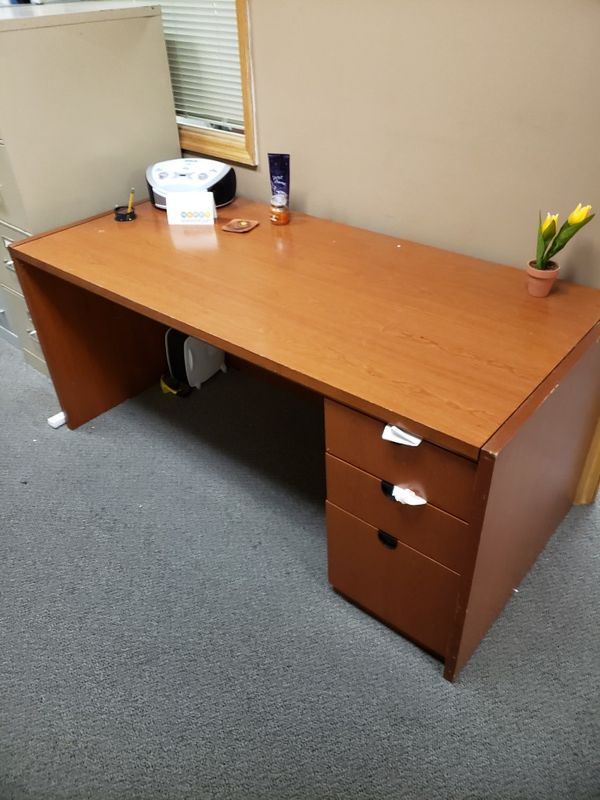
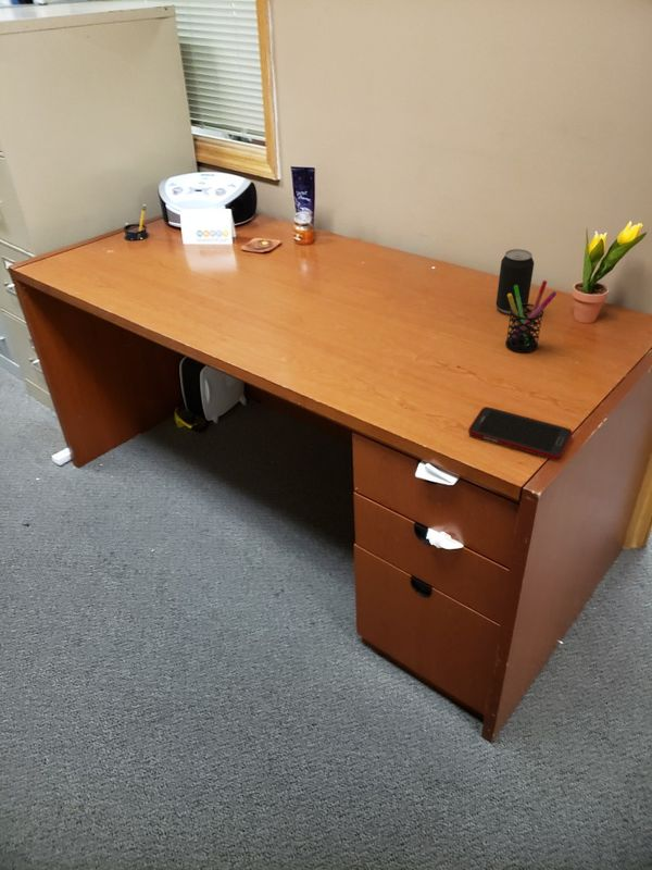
+ beverage can (514, 282)
+ pen holder (525, 312)
+ cell phone (519, 432)
